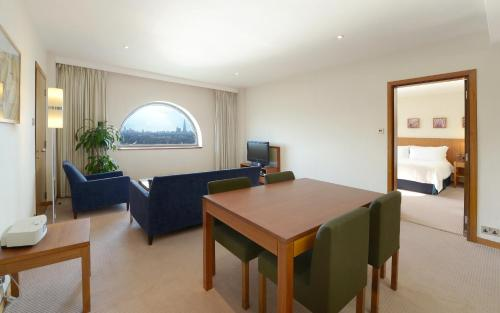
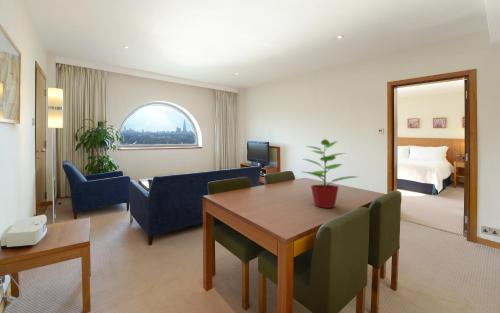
+ potted plant (323, 171)
